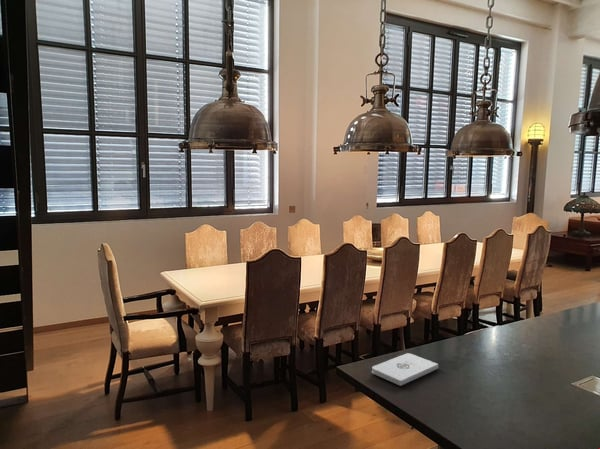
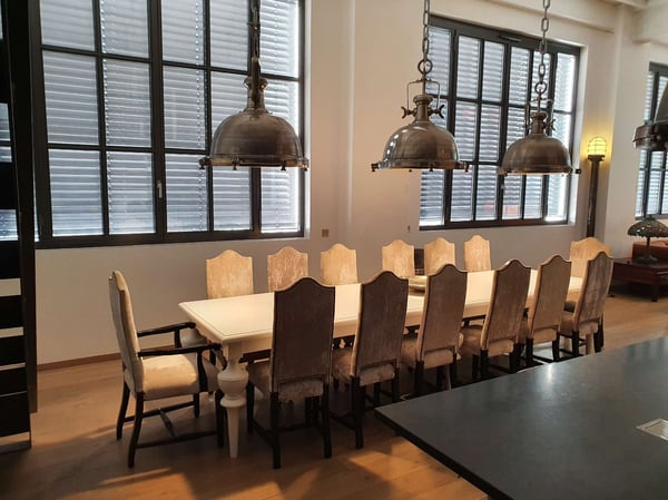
- notepad (404, 368)
